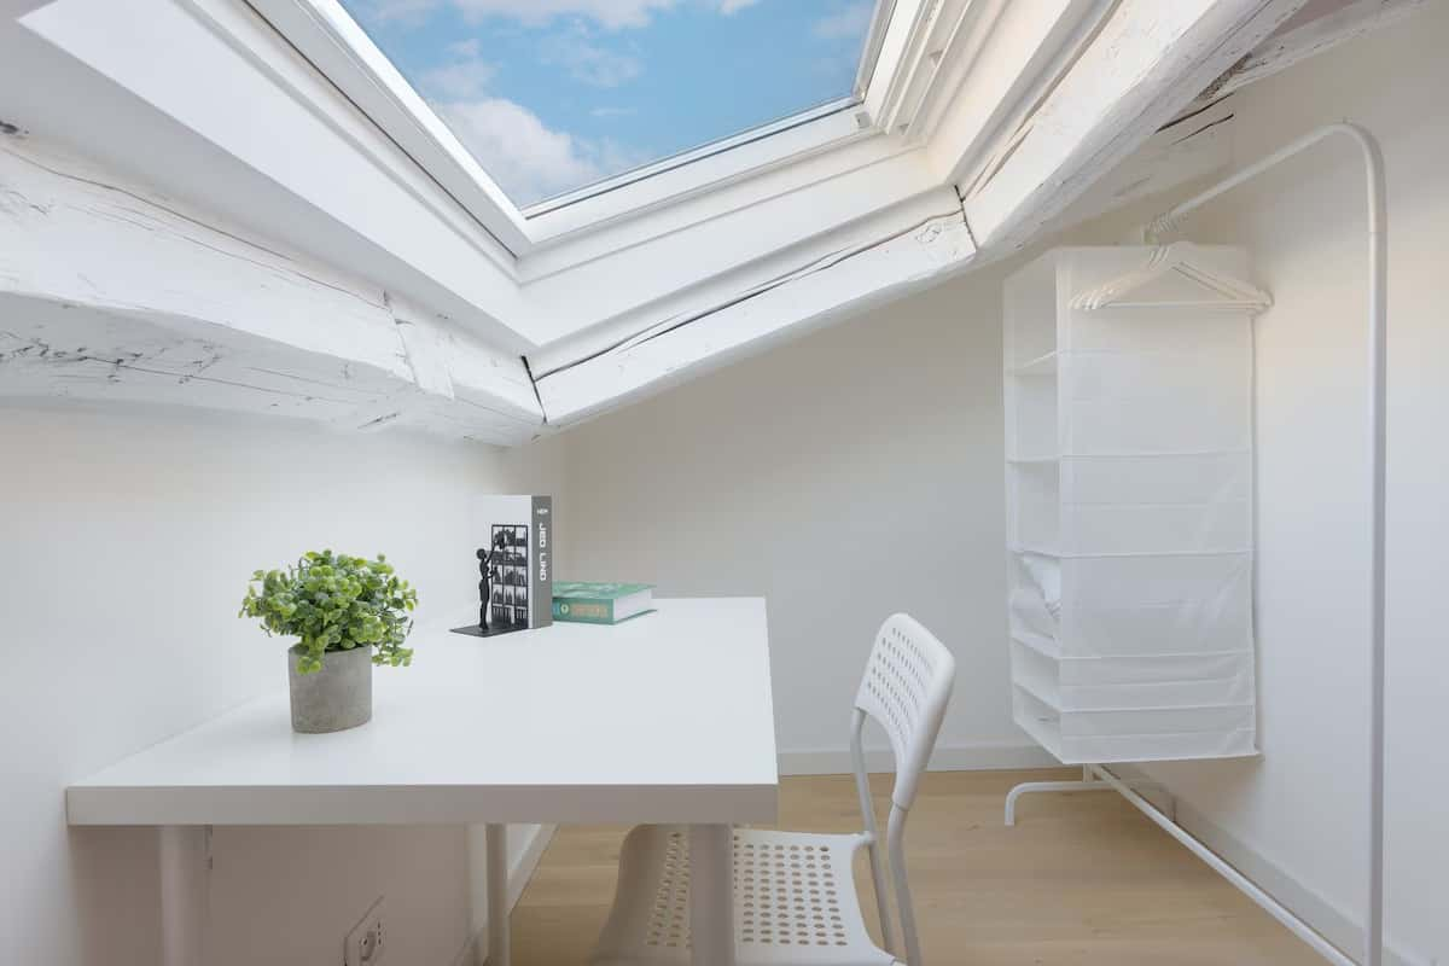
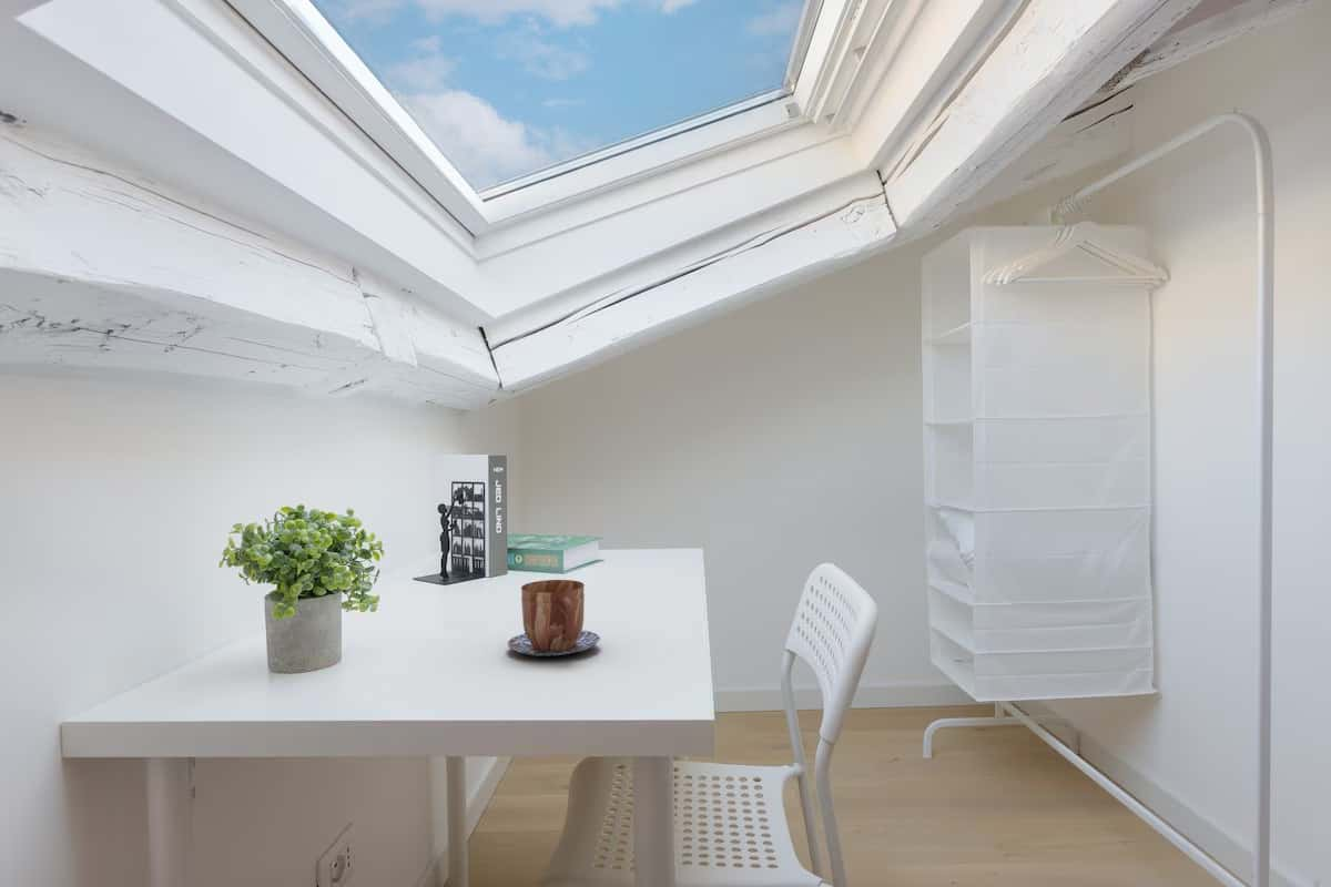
+ mug (553, 618)
